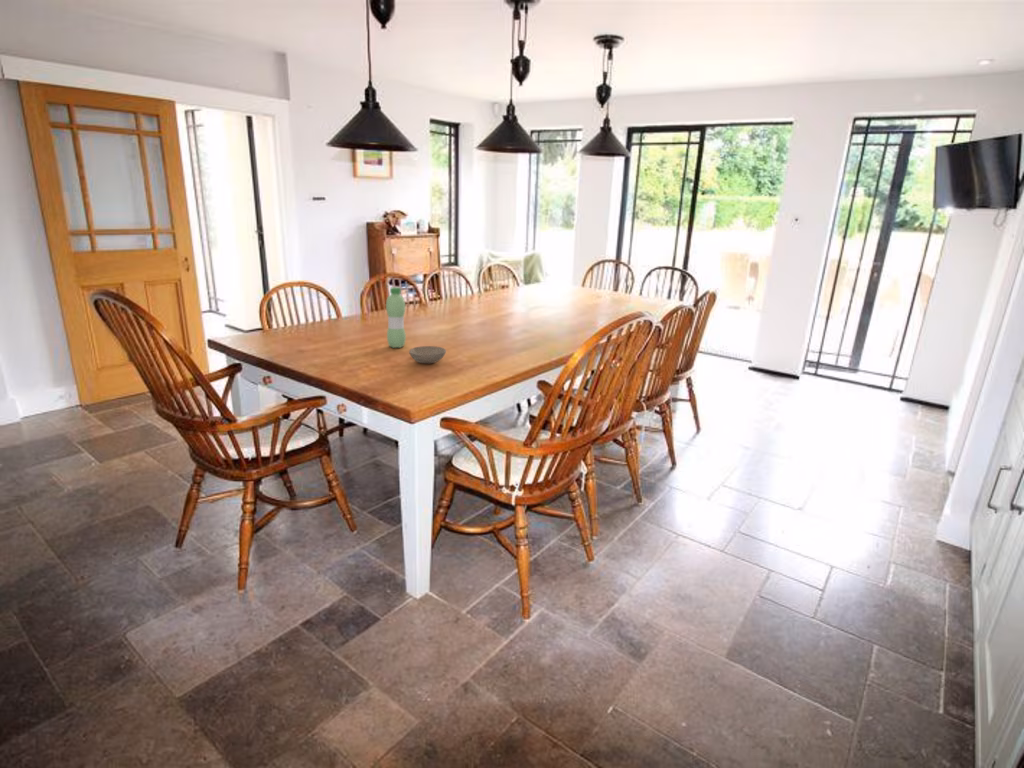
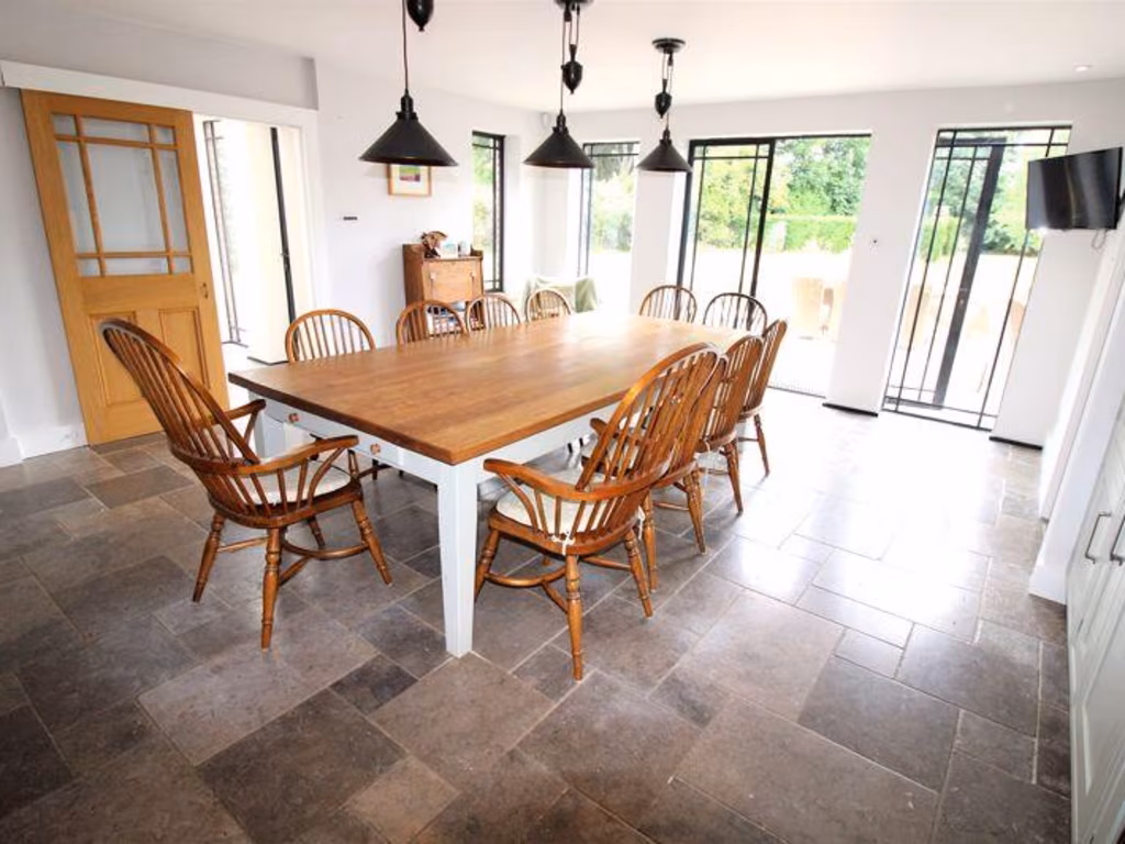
- bowl (427, 355)
- water bottle (395, 317)
